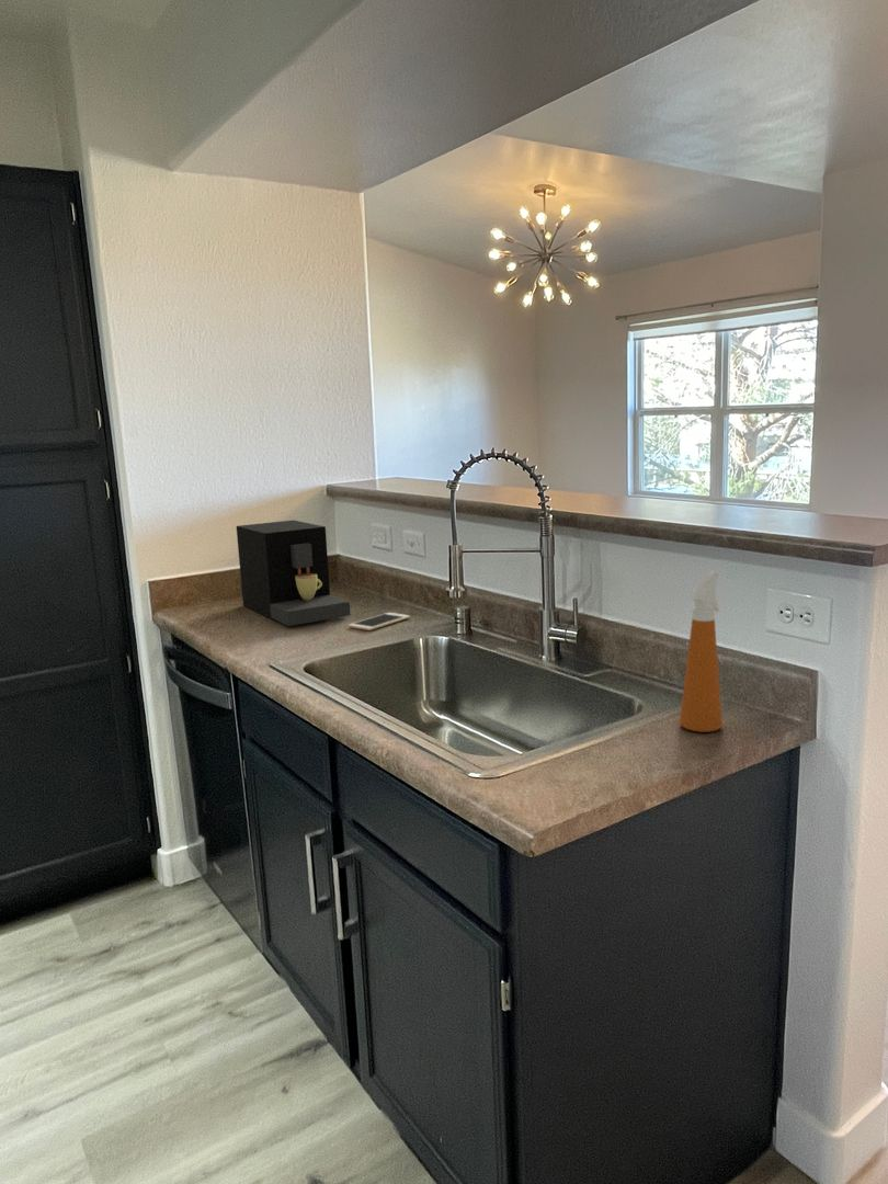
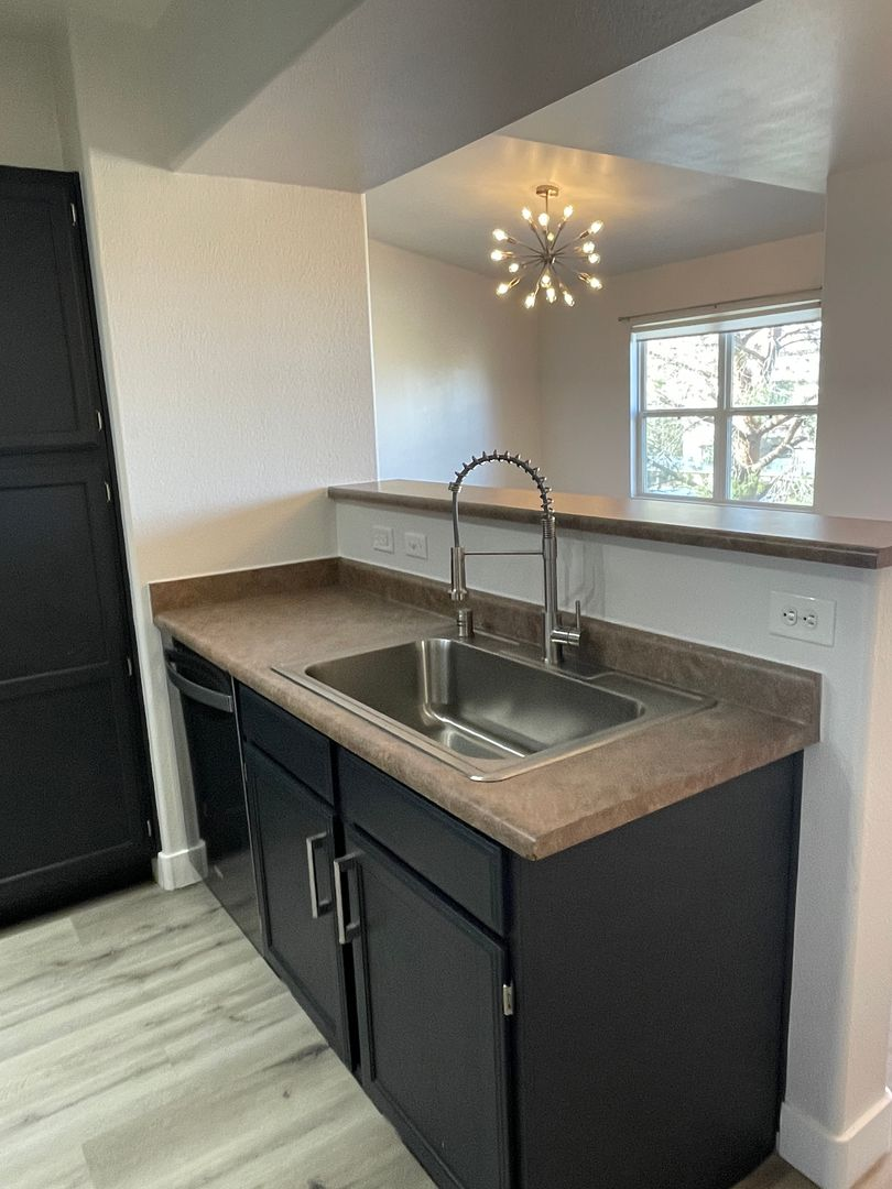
- cell phone (379, 621)
- spray bottle (706, 649)
- coffee maker (291, 570)
